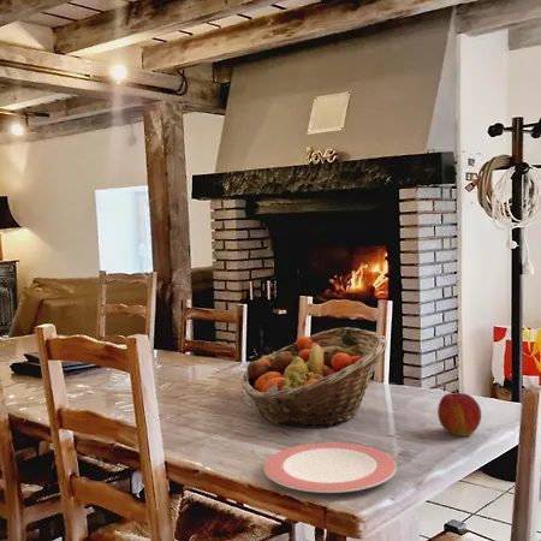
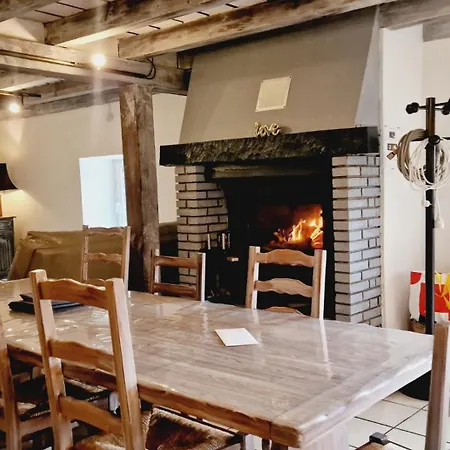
- fruit basket (313, 373)
- apple (459, 412)
- plate (329, 468)
